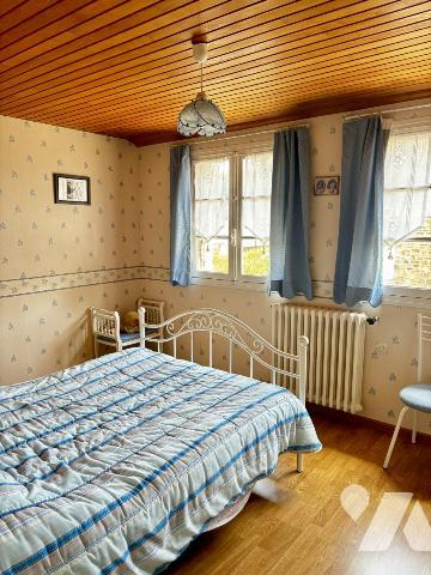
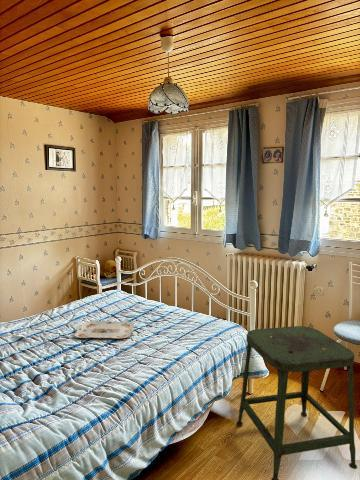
+ stool (294, 394)
+ serving tray (105, 329)
